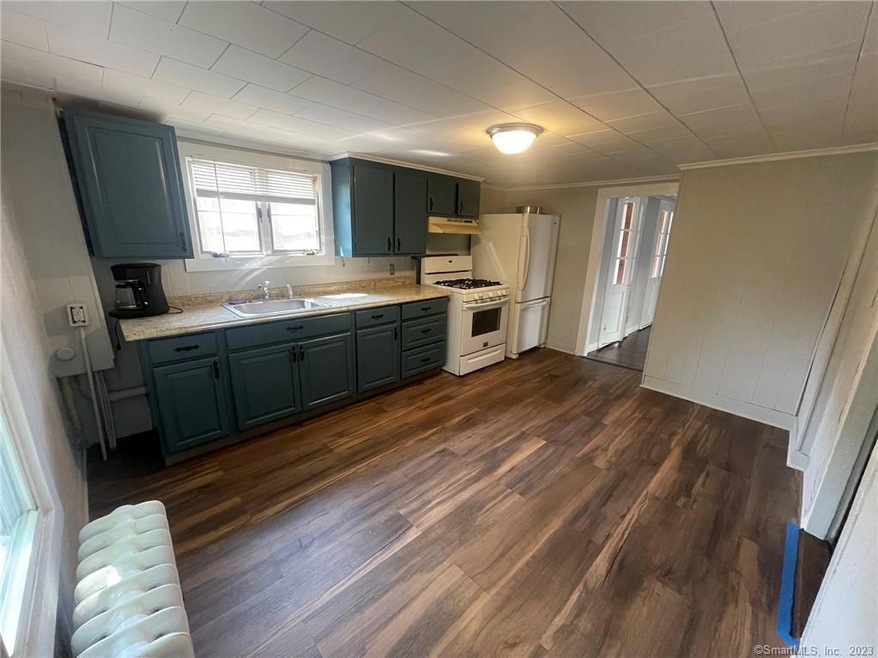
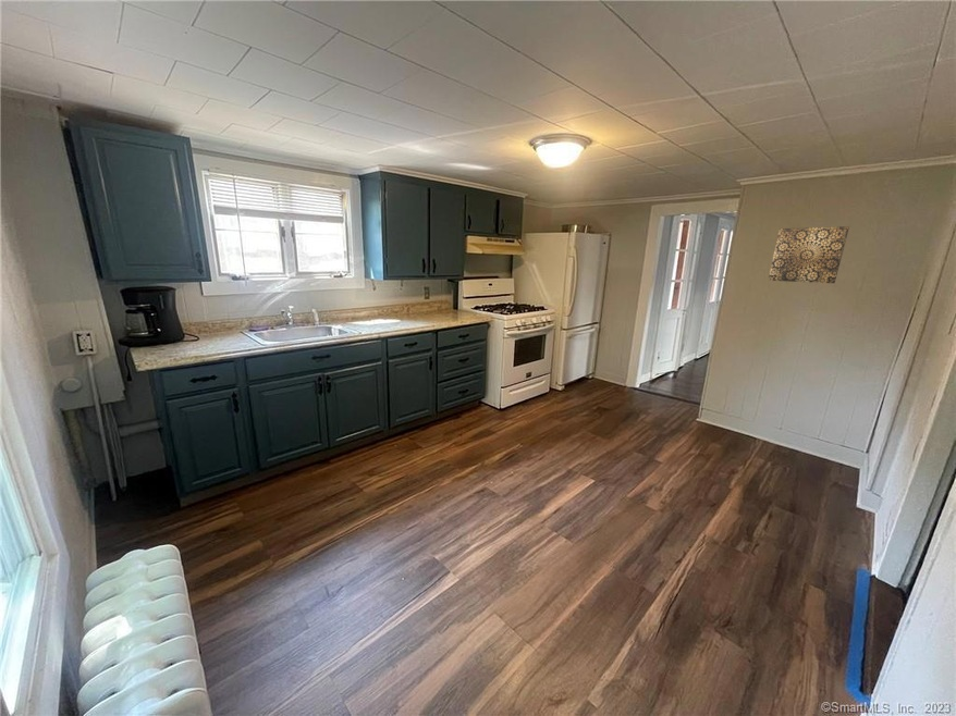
+ wall art (806, 255)
